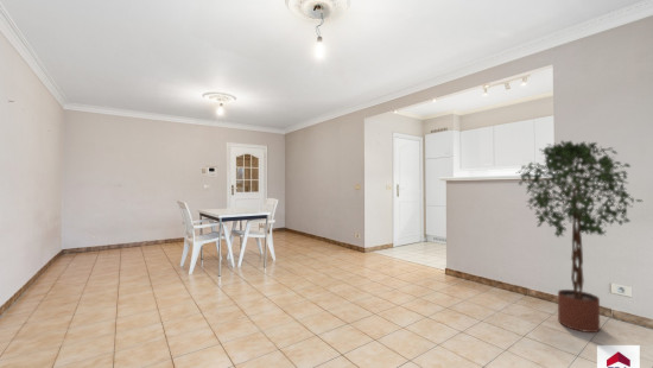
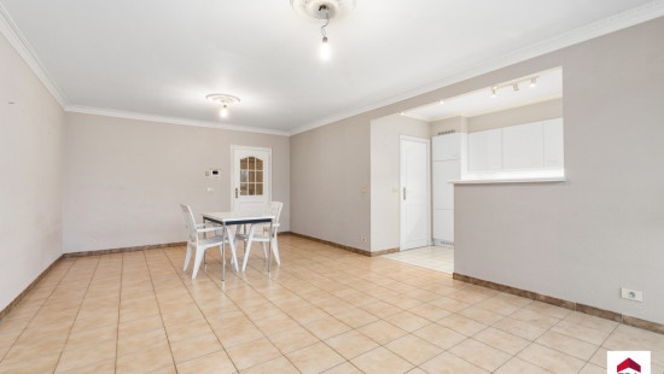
- potted tree (572, 233)
